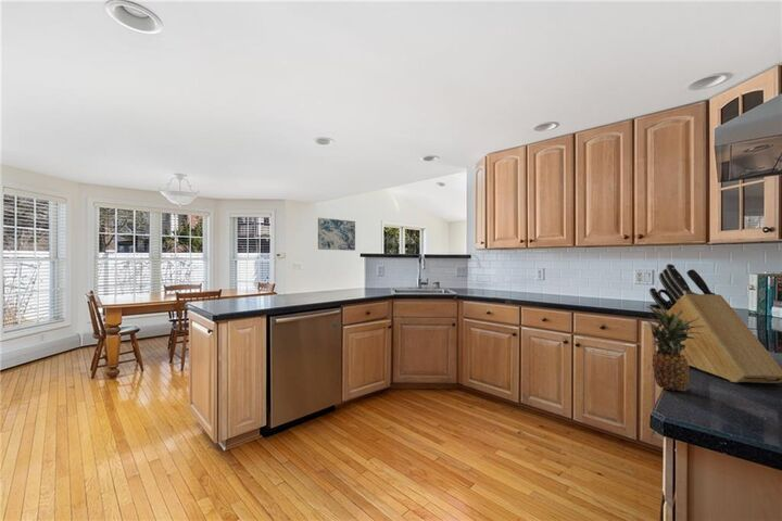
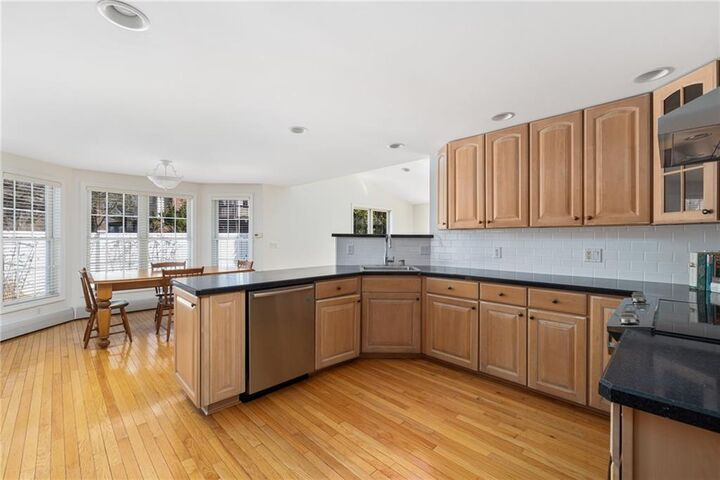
- wall art (337, 234)
- knife block (705, 315)
- fruit (673, 347)
